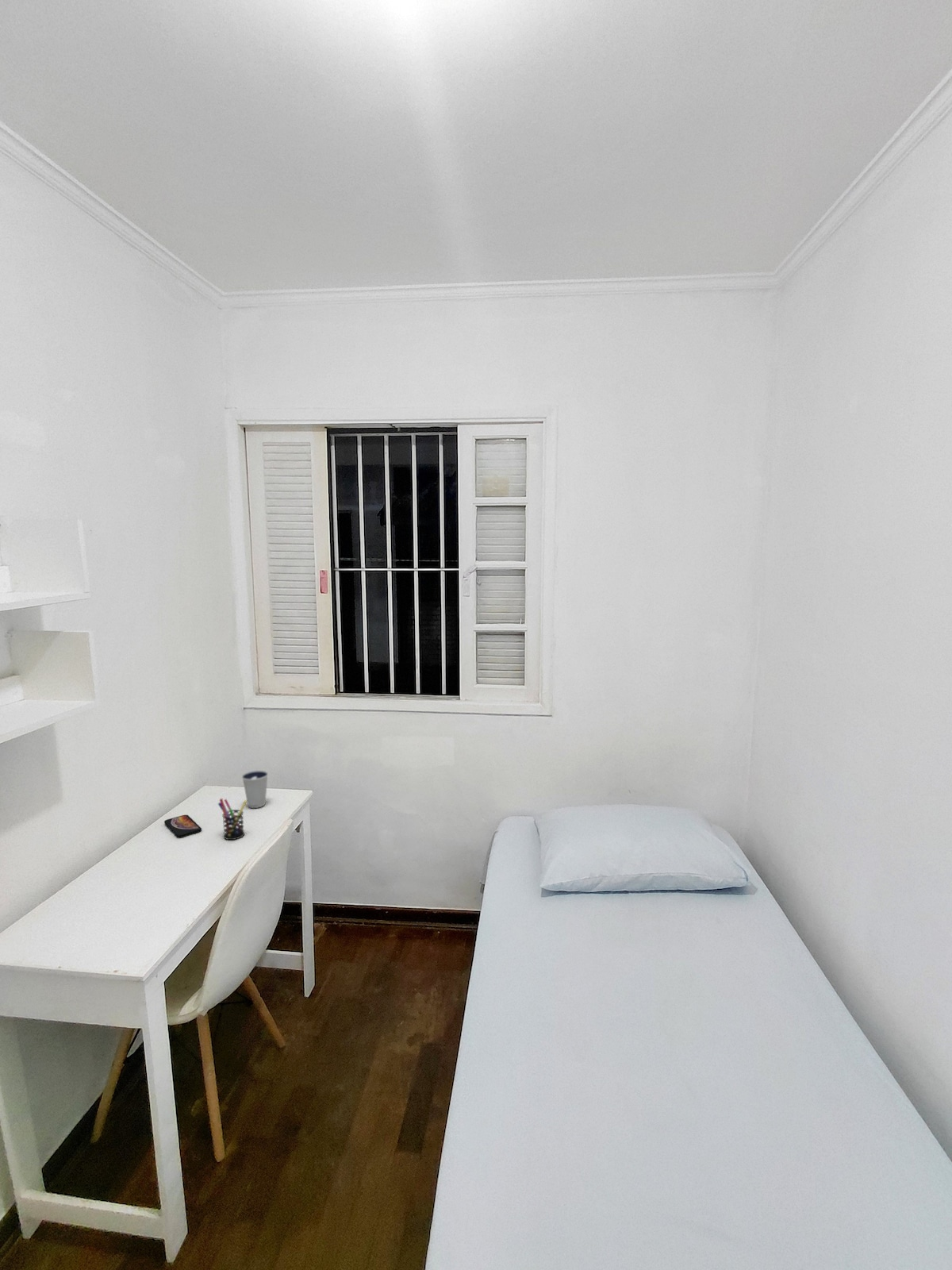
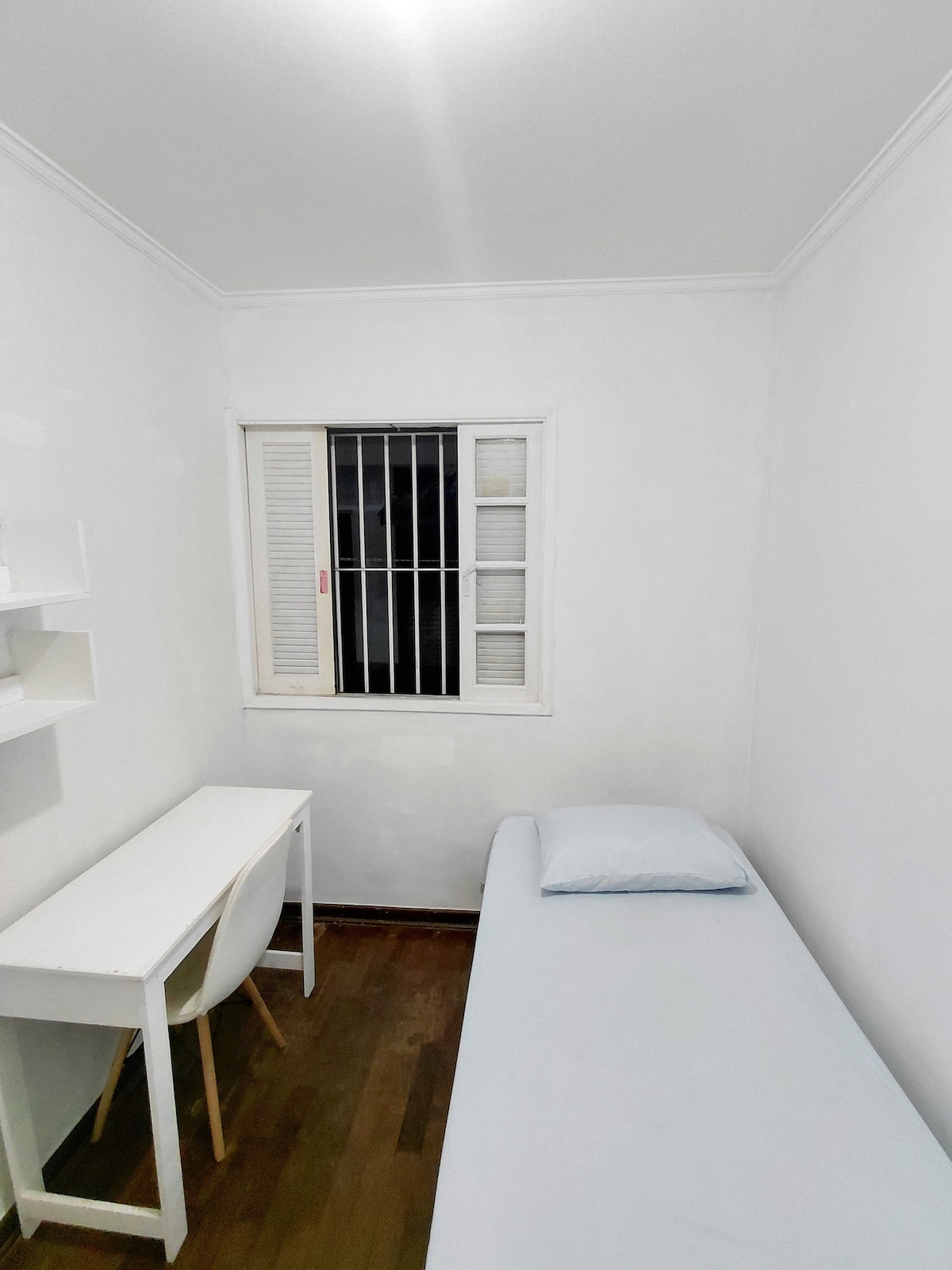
- pen holder (231, 818)
- smartphone (182, 826)
- dixie cup (255, 790)
